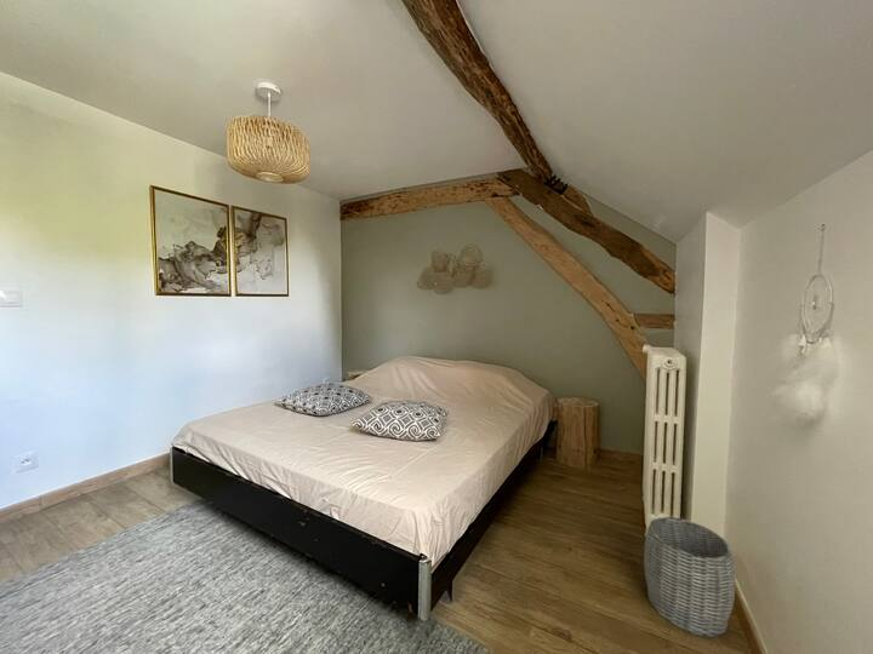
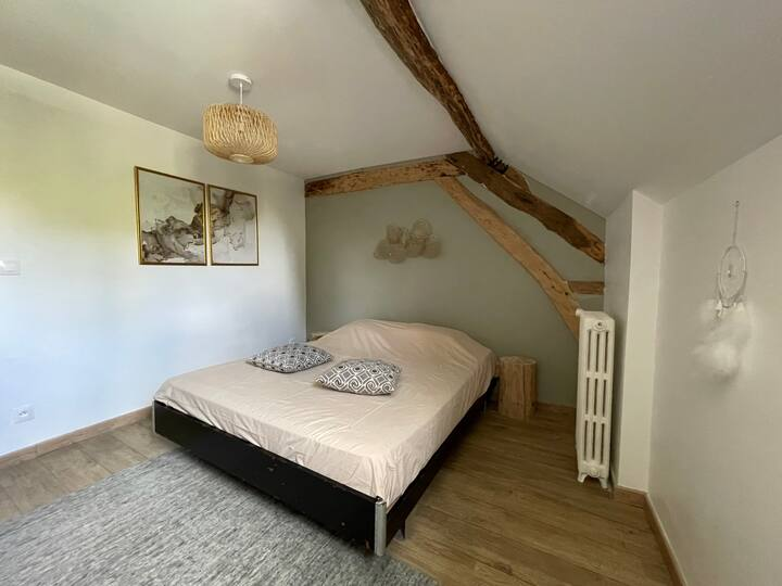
- woven basket (686, 570)
